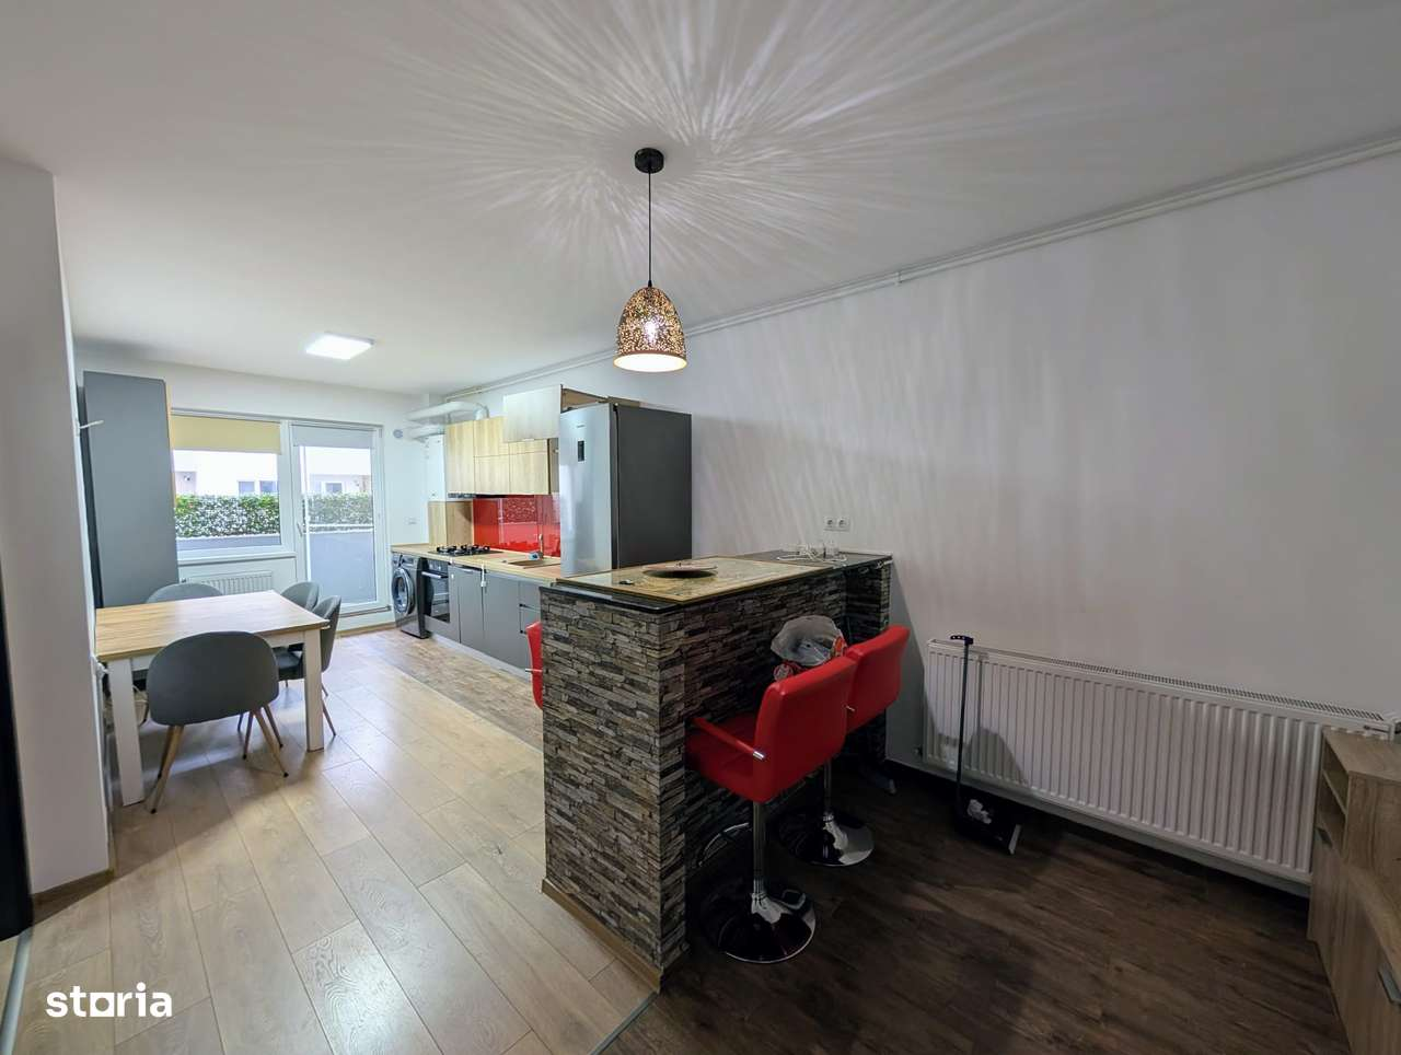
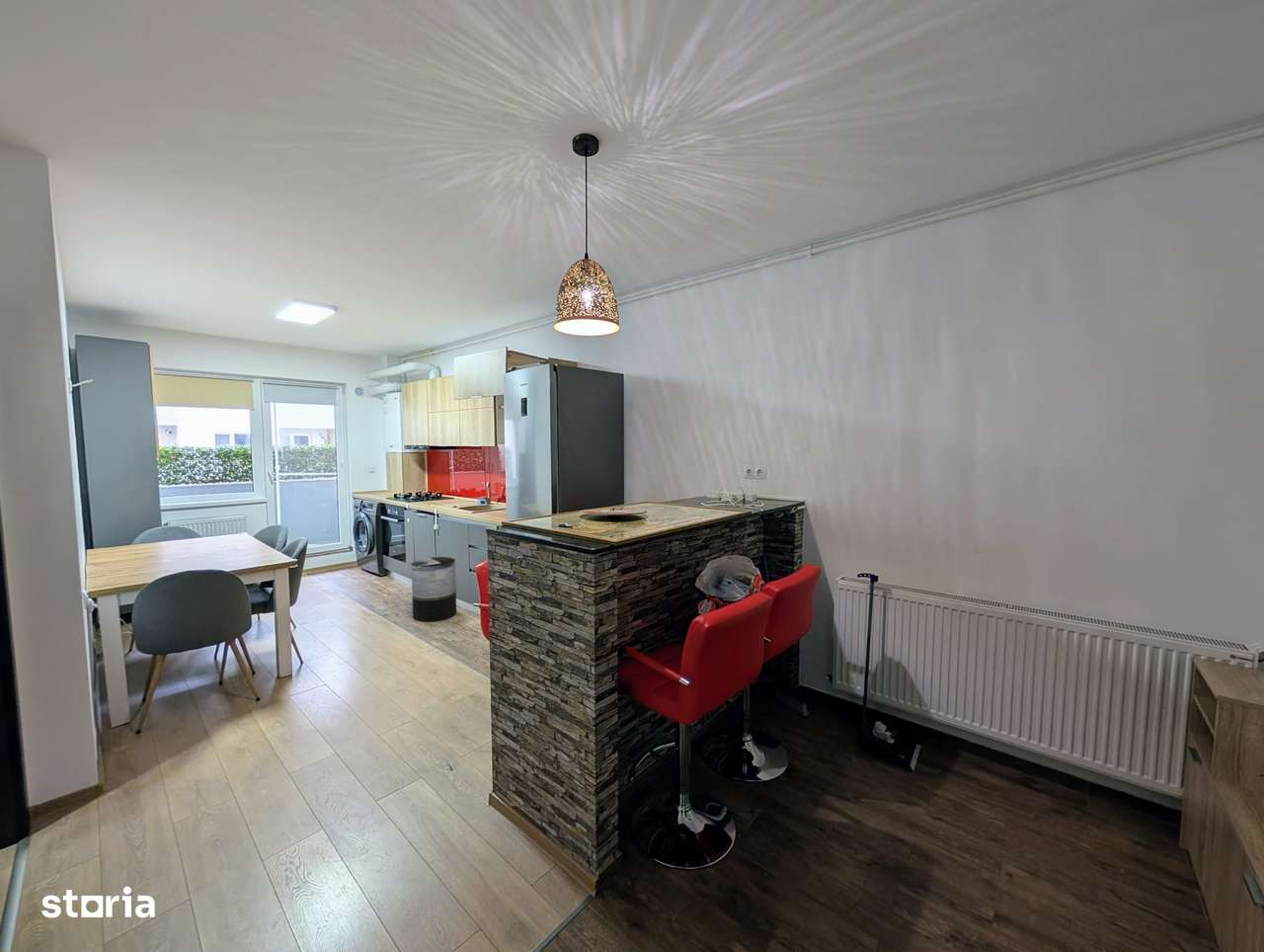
+ trash can (434, 588)
